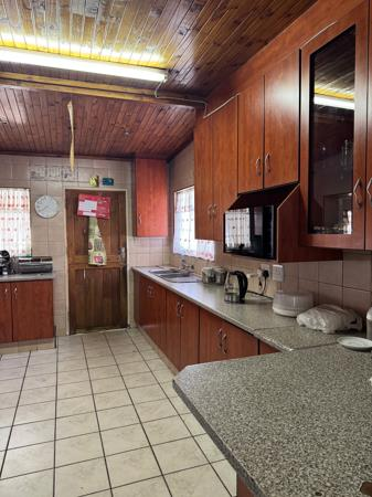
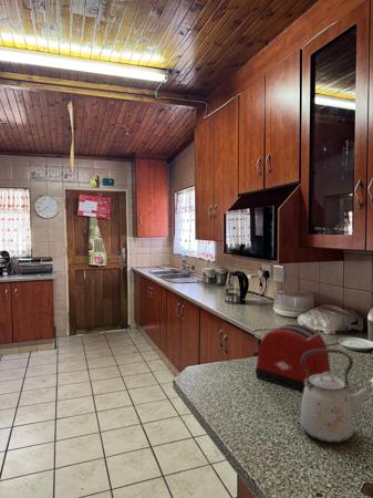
+ kettle (335, 392)
+ toaster (289, 352)
